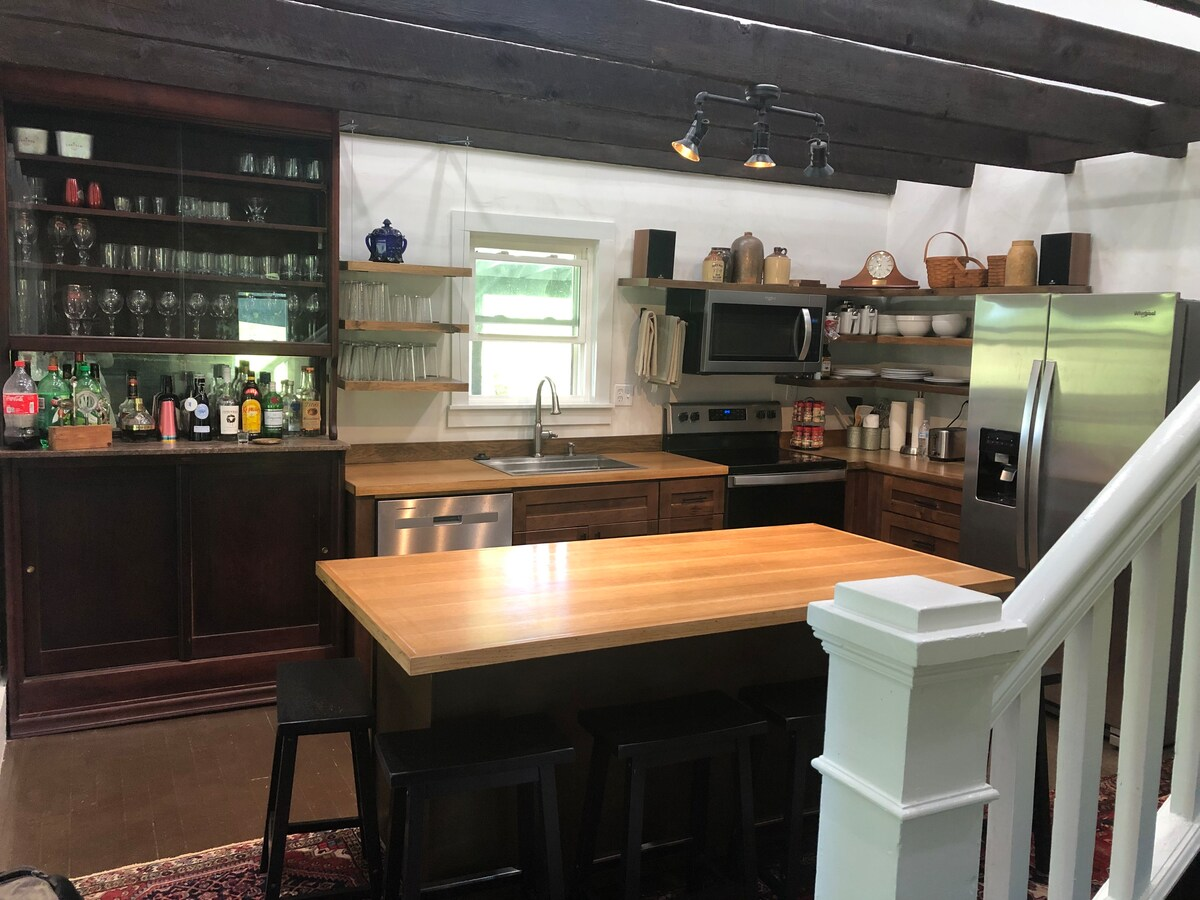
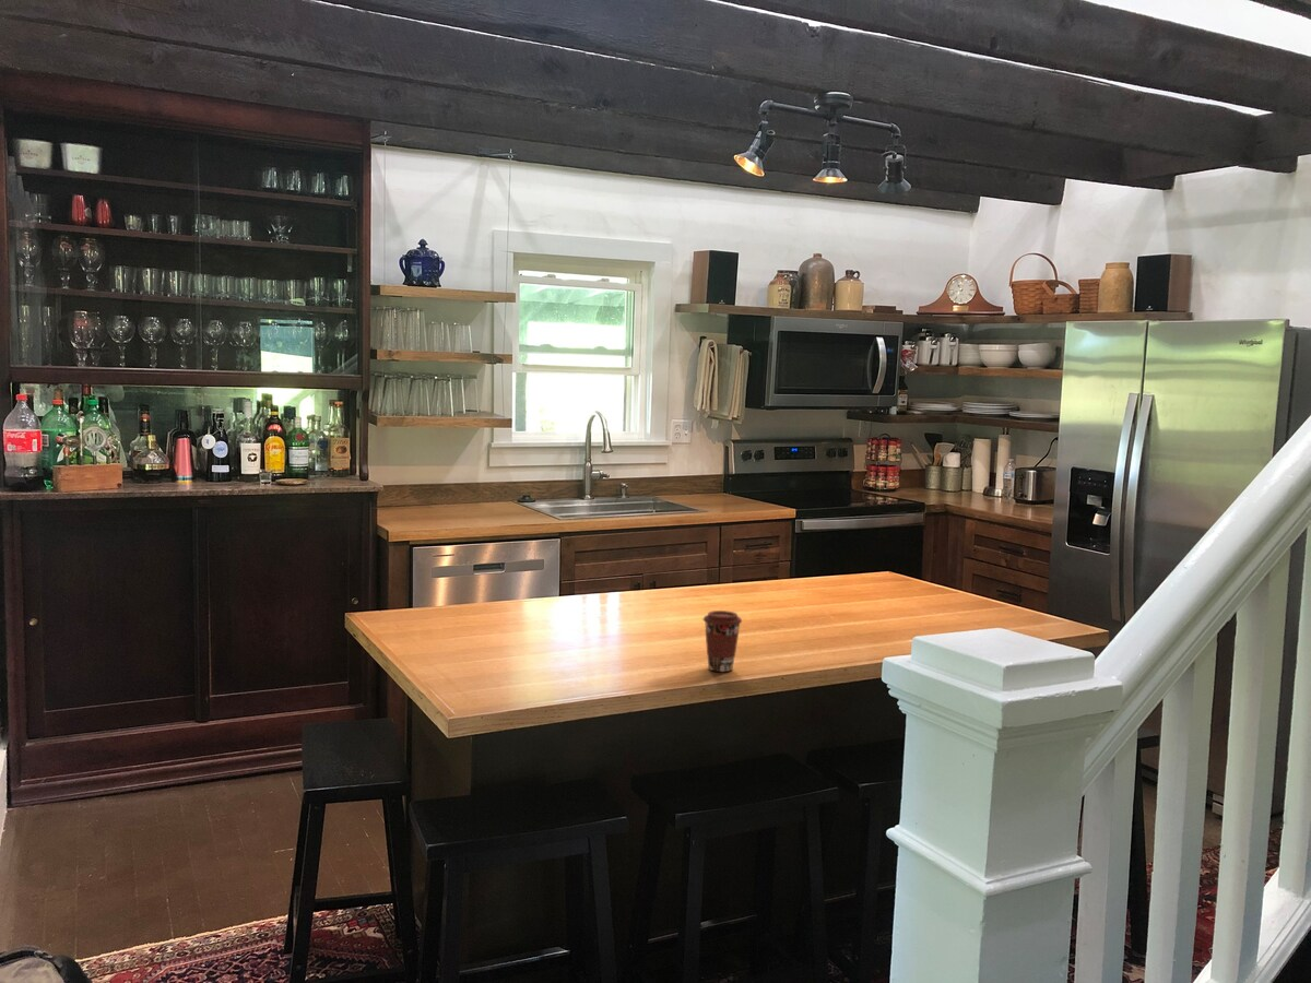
+ coffee cup (721, 641)
